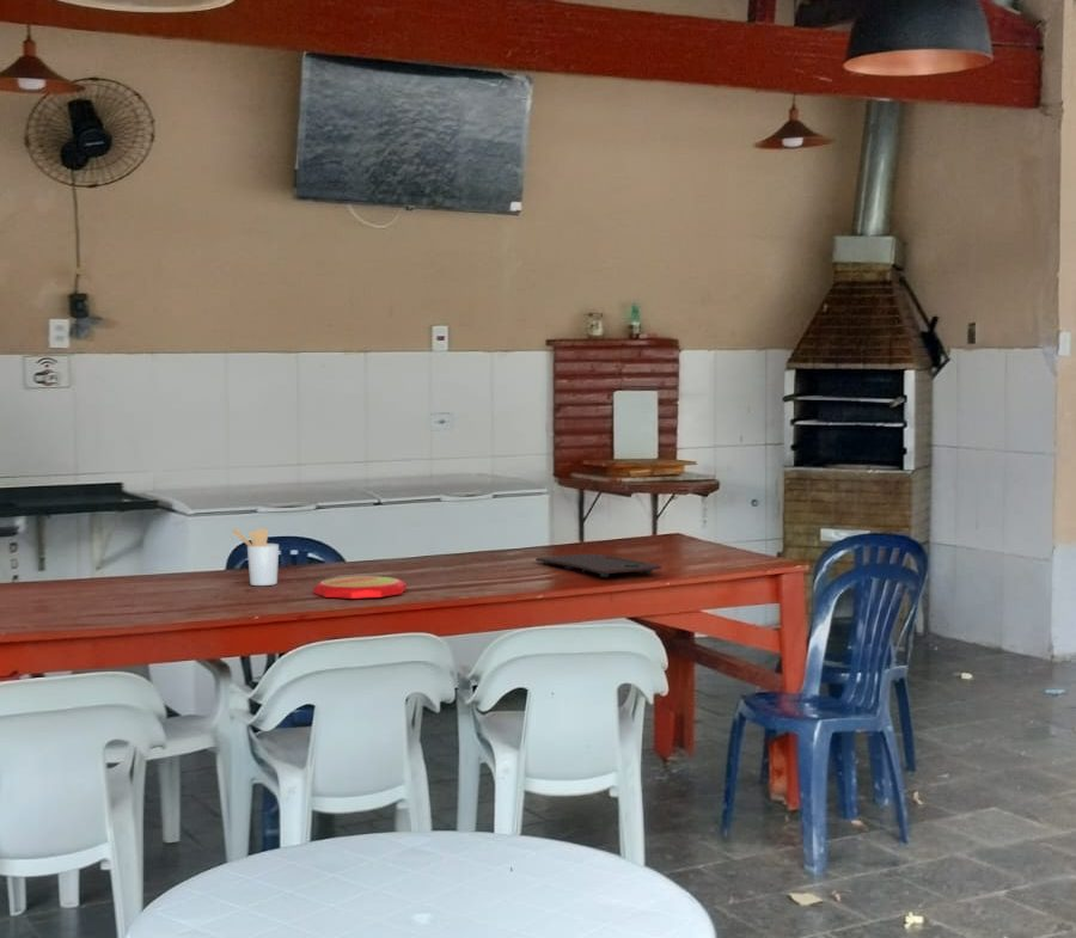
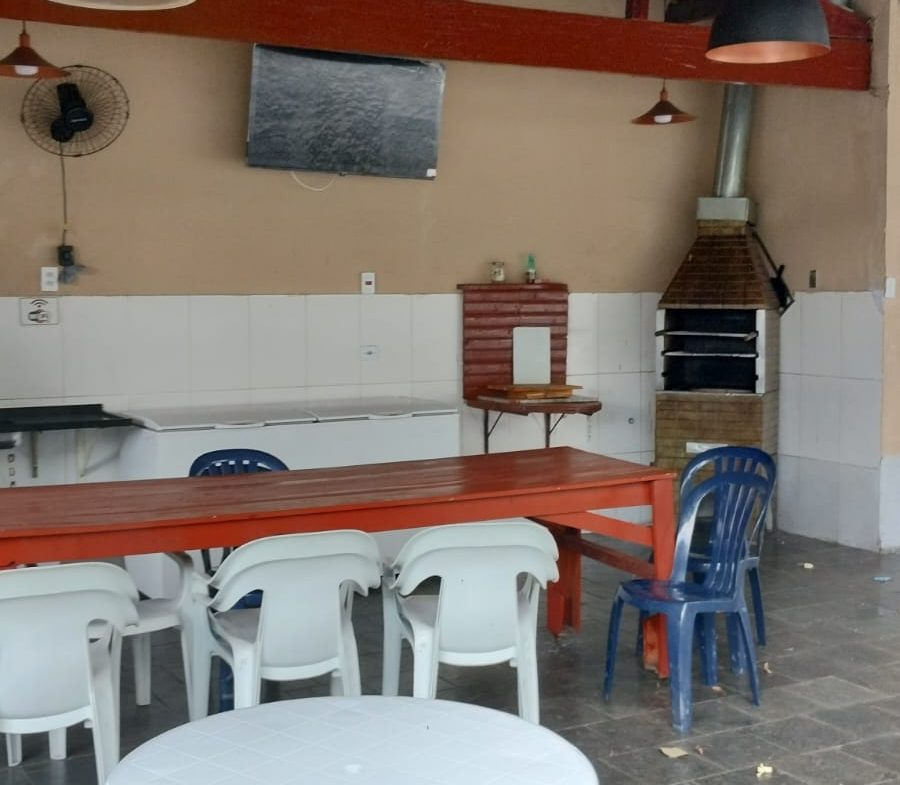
- utensil holder (255, 554)
- plate (360, 584)
- cutting board (597, 565)
